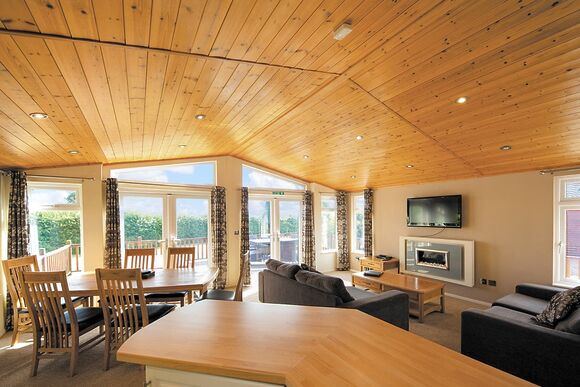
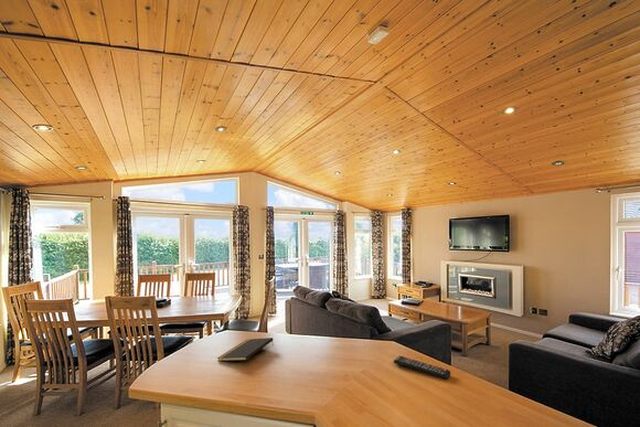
+ notepad (246, 349)
+ remote control (420, 366)
